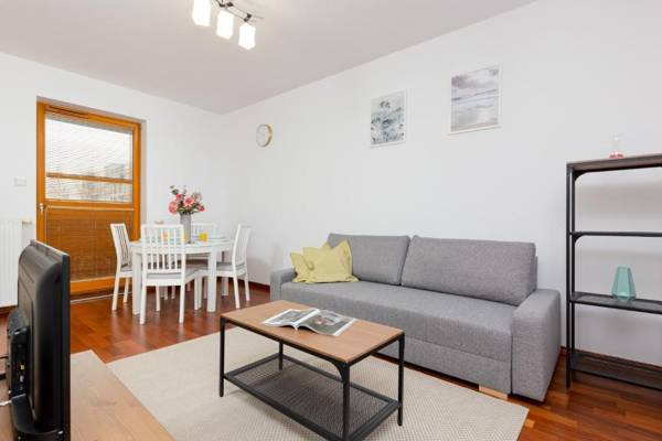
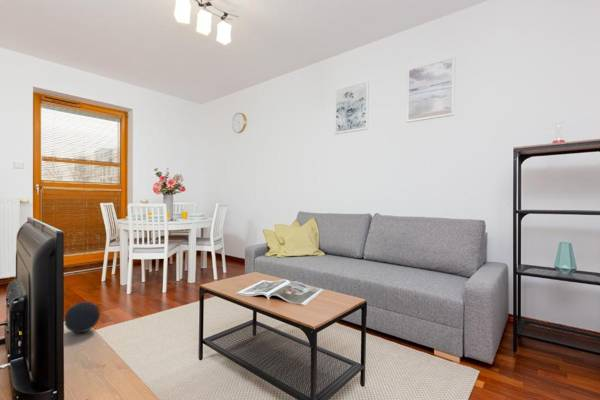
+ decorative ball (82, 316)
